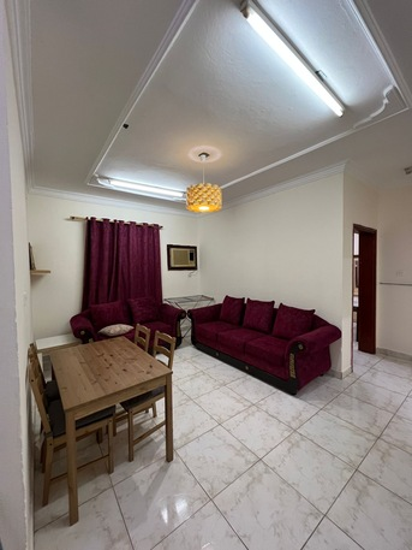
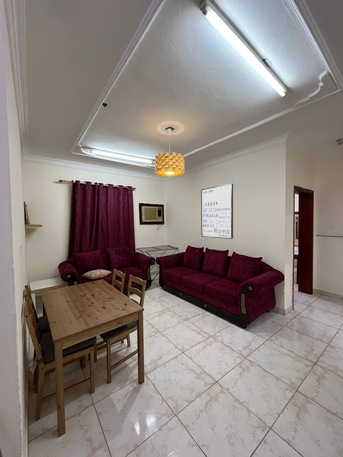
+ wall art (215, 212)
